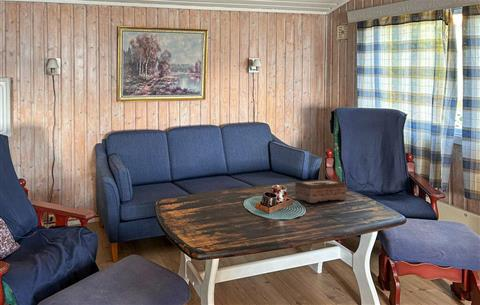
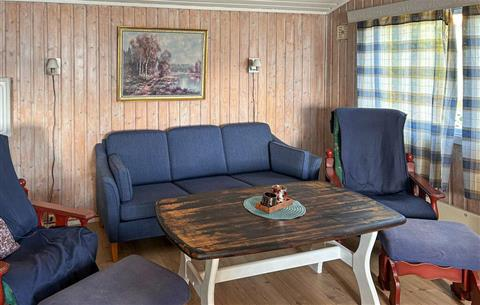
- tissue box (320, 190)
